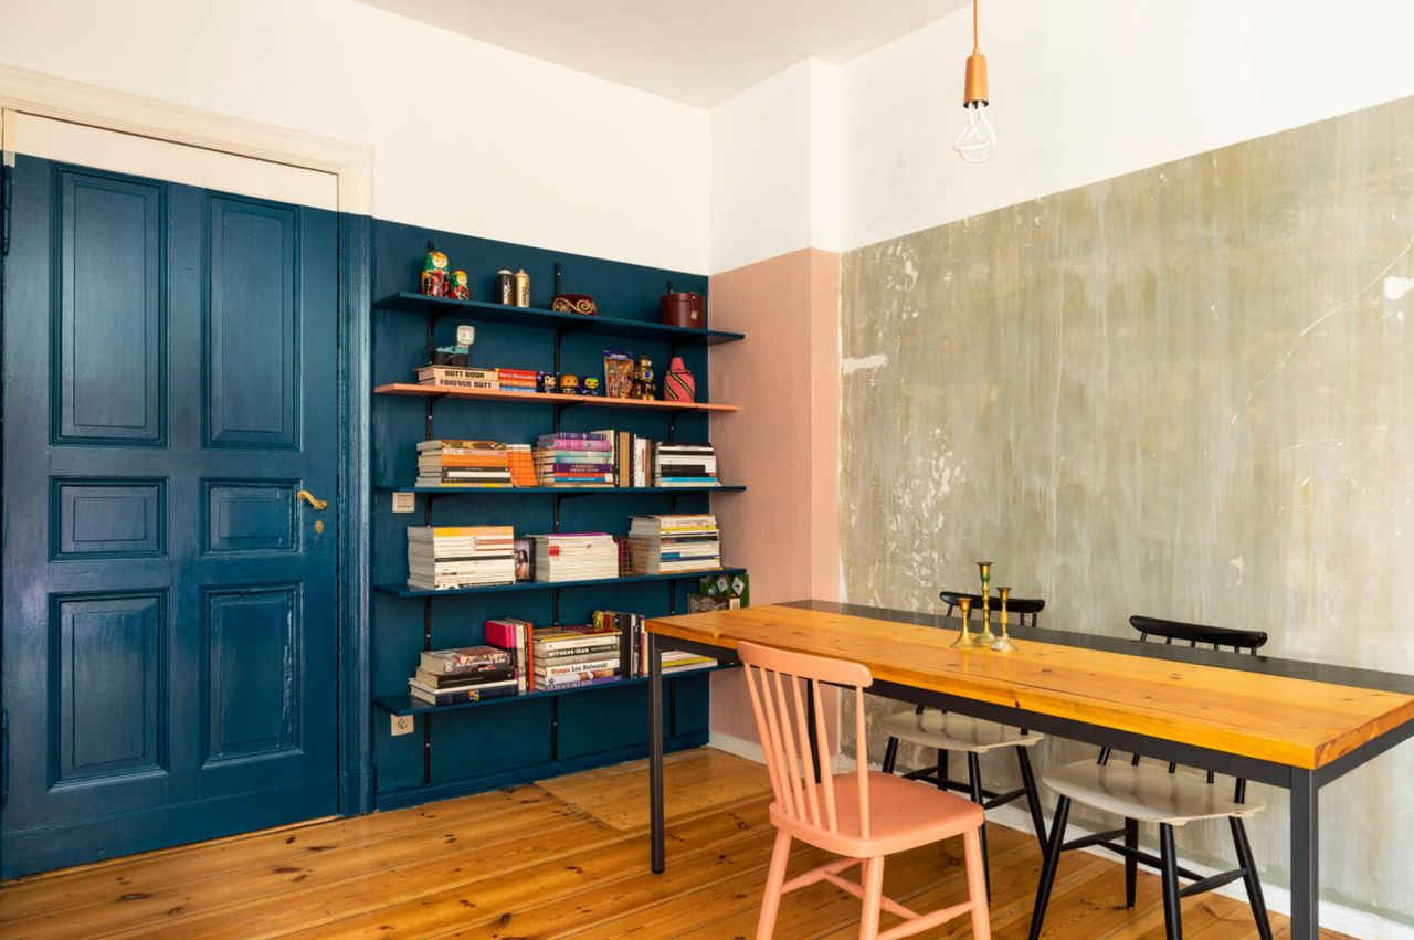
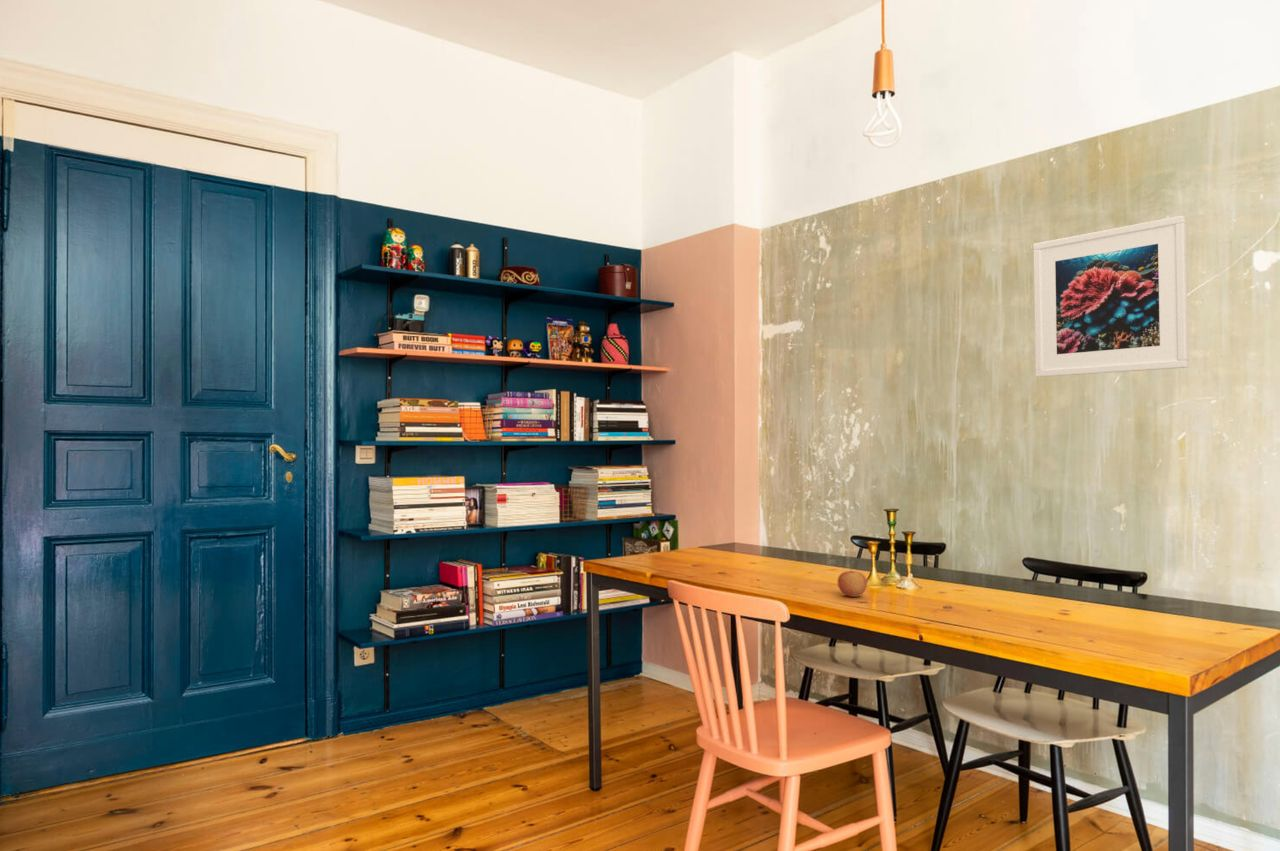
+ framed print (1105, 301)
+ apple (852, 581)
